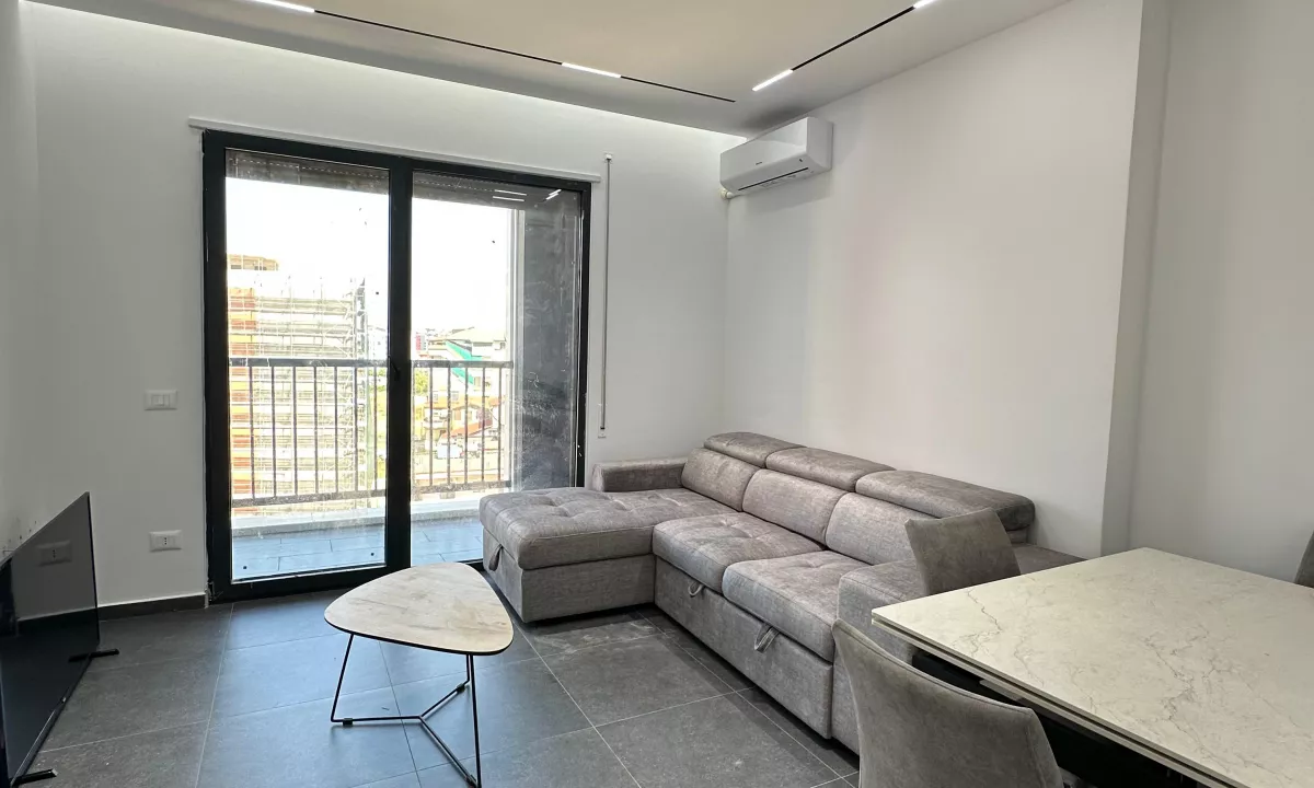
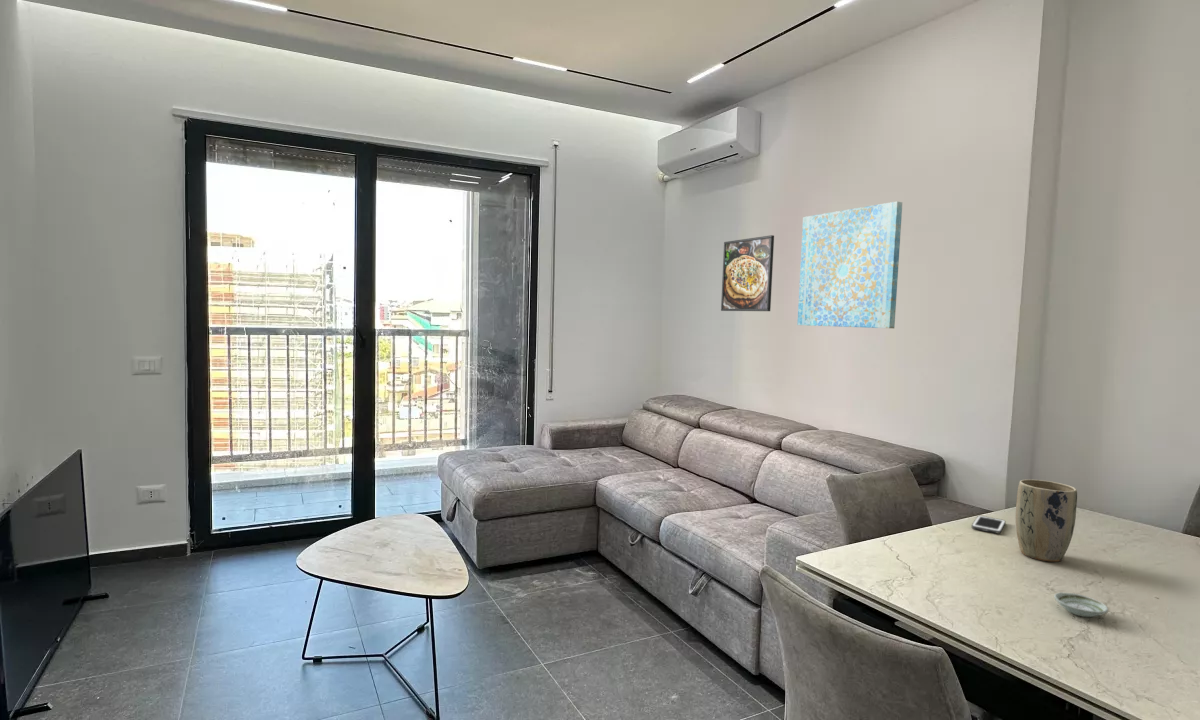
+ plant pot (1044, 520)
+ cell phone (988, 524)
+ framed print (746, 275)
+ saucer (1080, 606)
+ wall art (845, 268)
